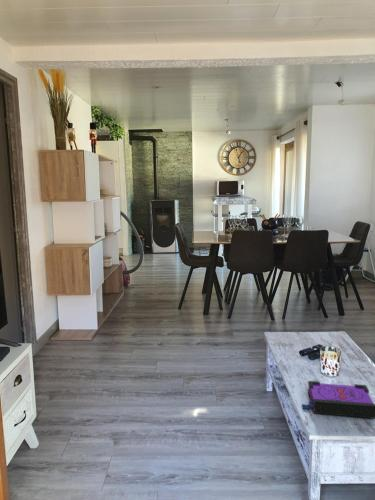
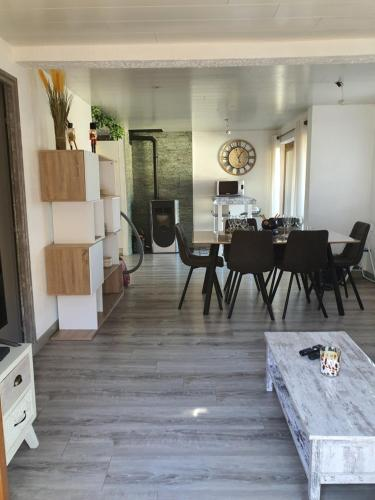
- board game (335, 398)
